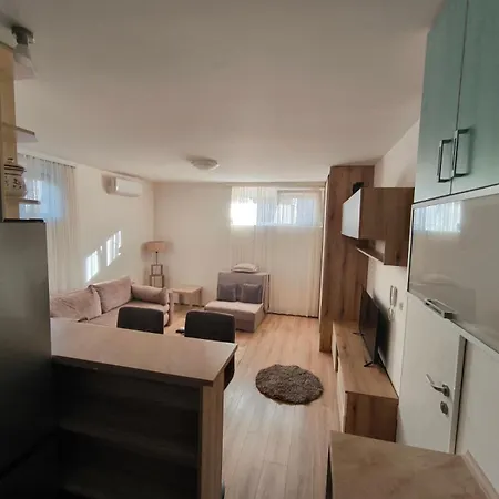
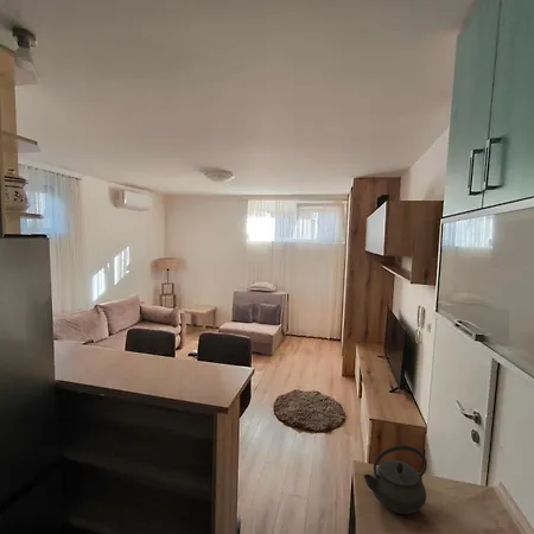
+ kettle (394, 473)
